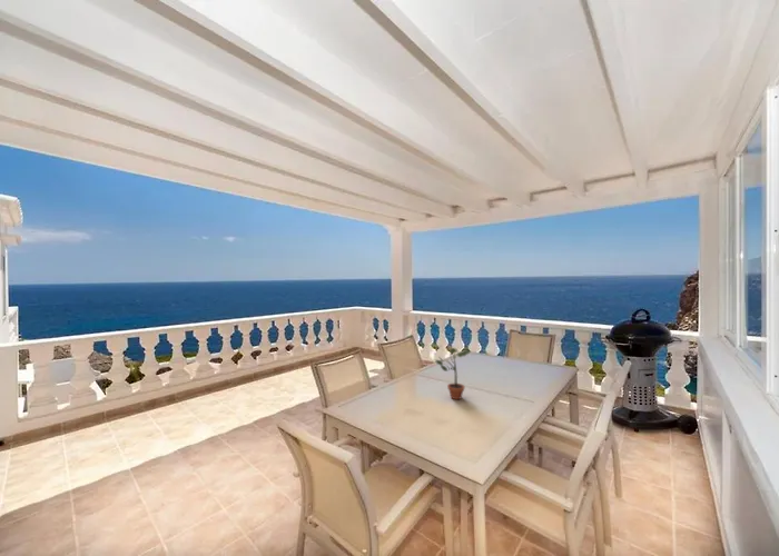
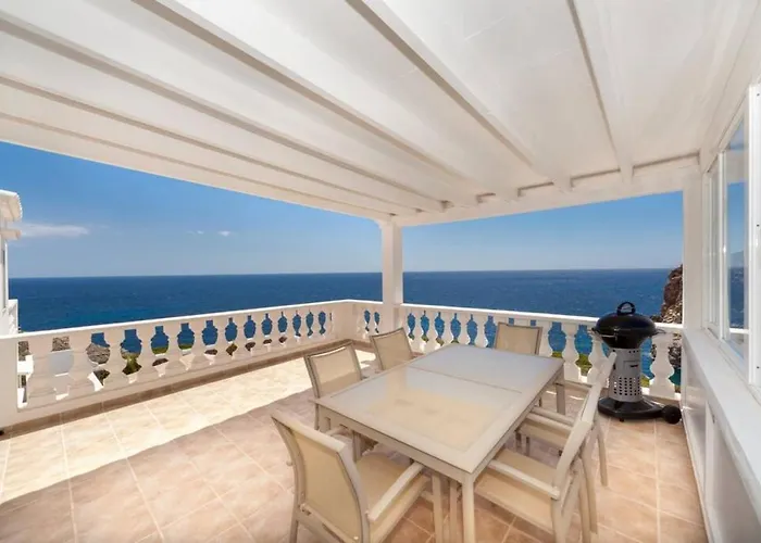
- potted plant (455, 371)
